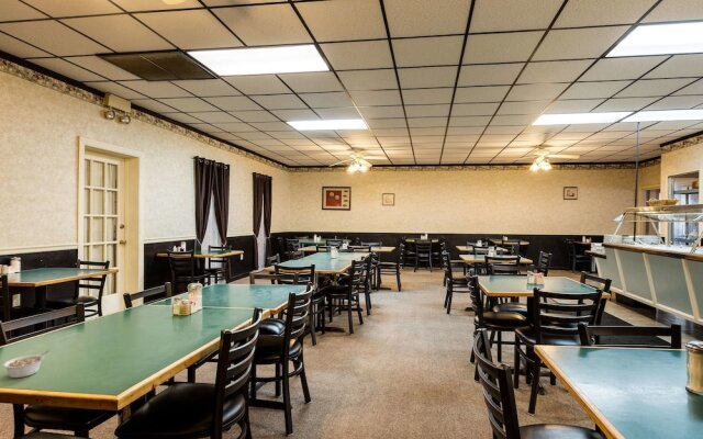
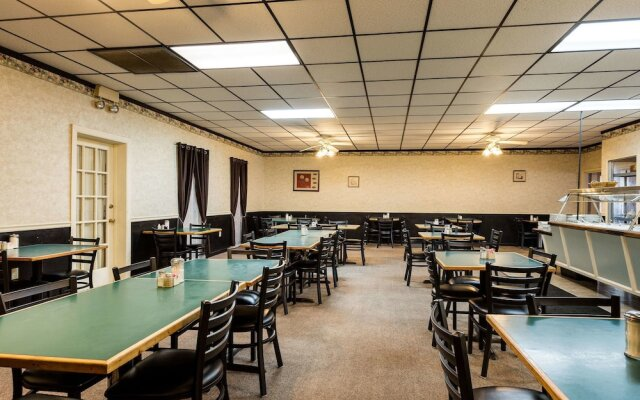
- legume (24, 364)
